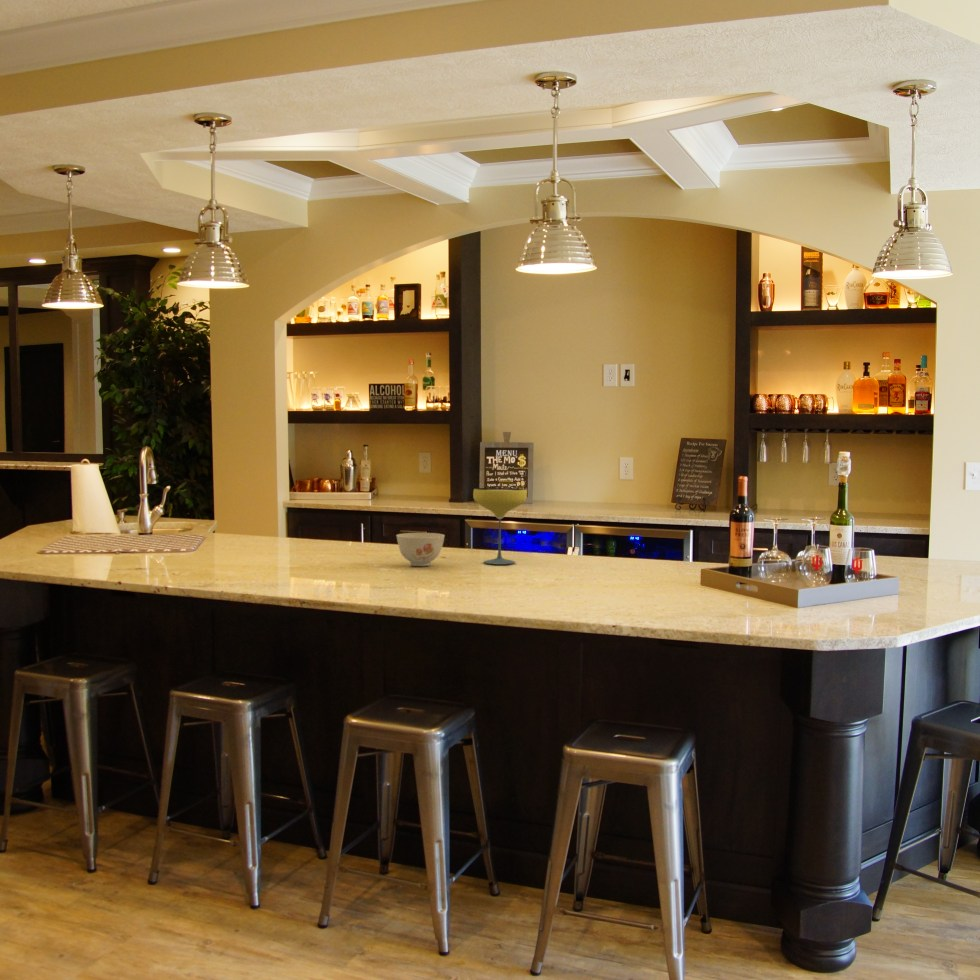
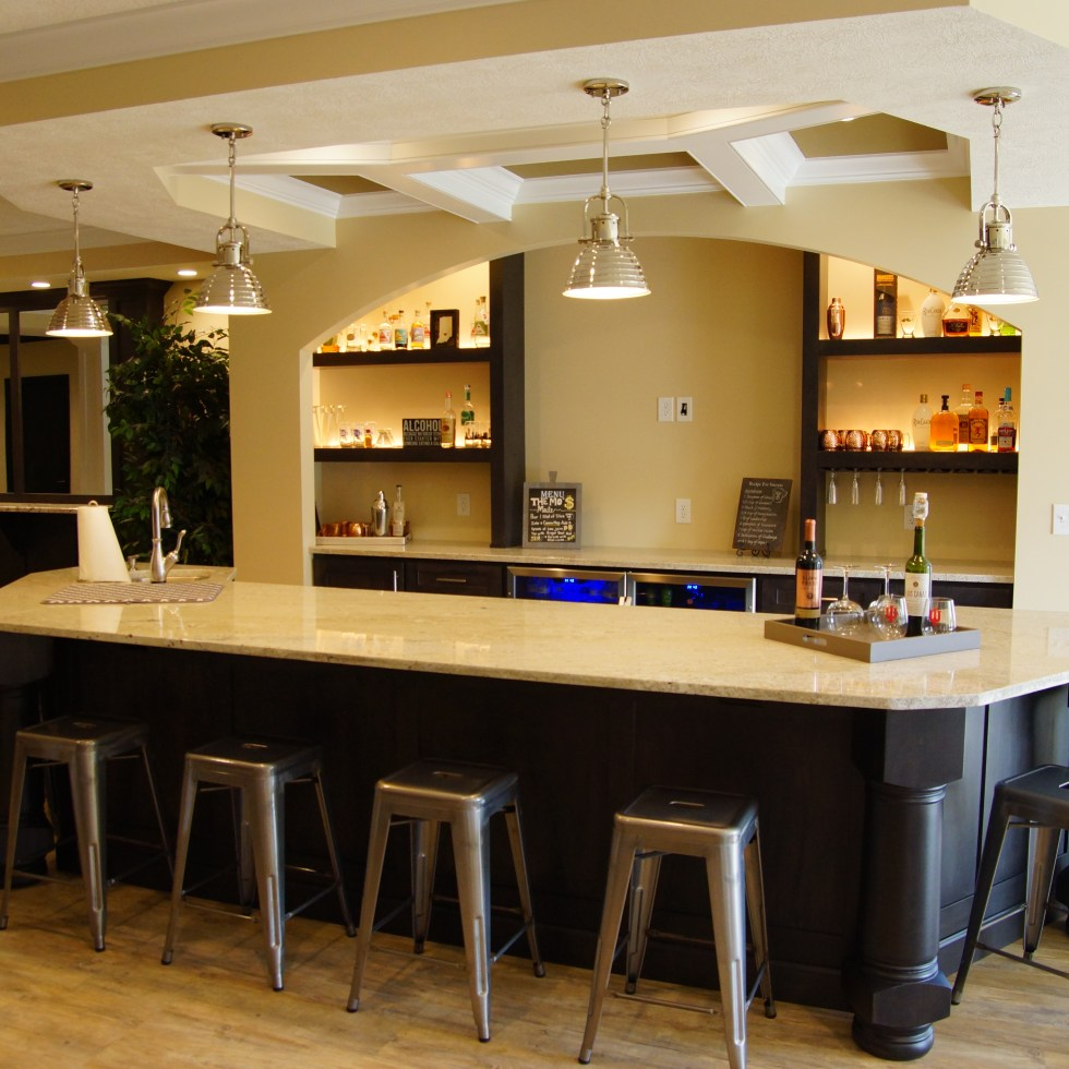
- bowl (420, 550)
- cocktail glass (499, 525)
